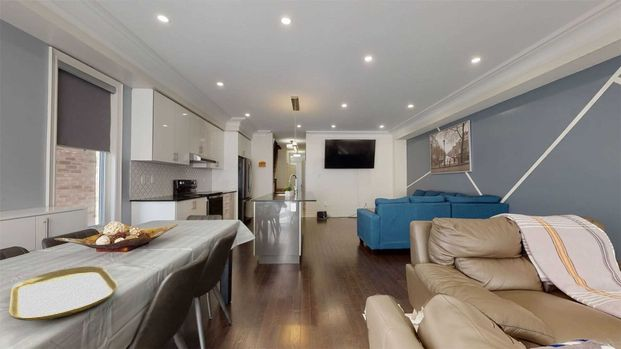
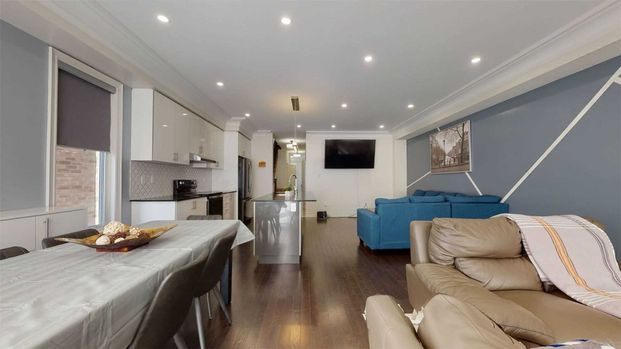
- placemat (65, 289)
